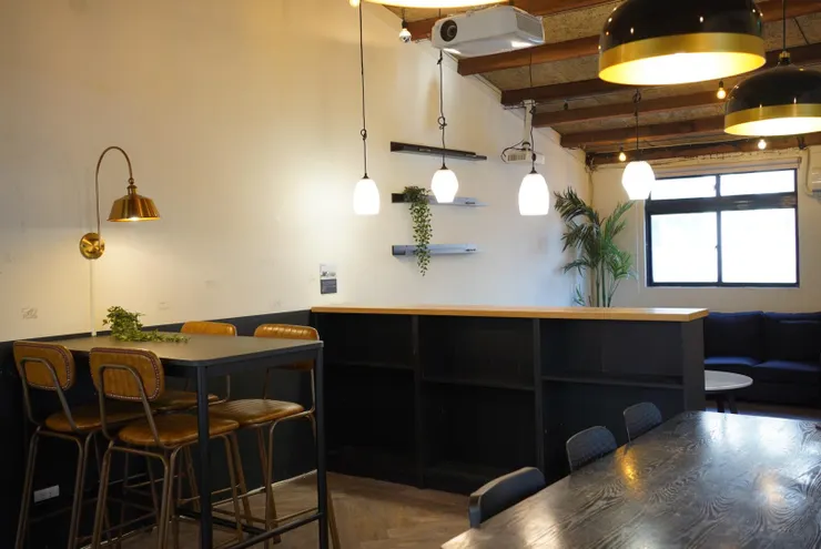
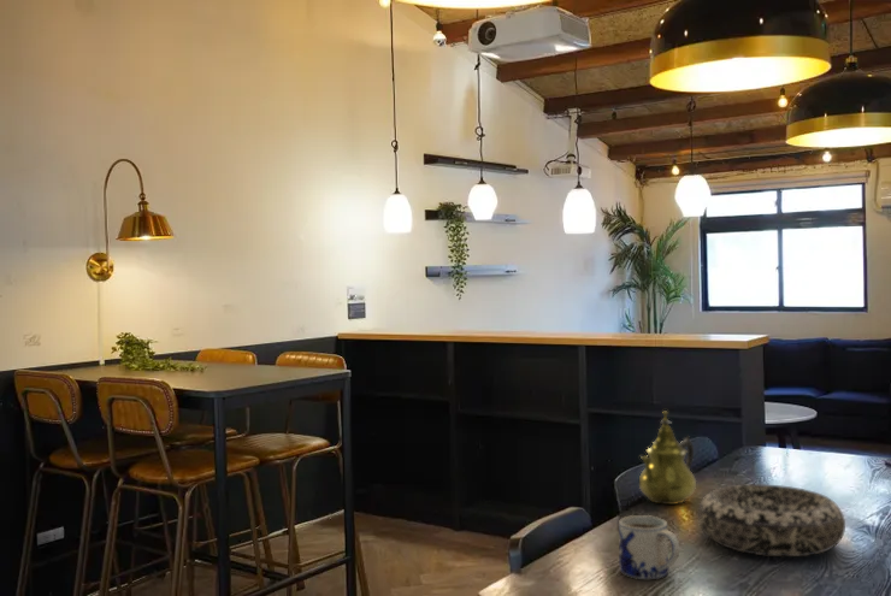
+ decorative bowl (769, 519)
+ teapot (667, 454)
+ mug (648, 548)
